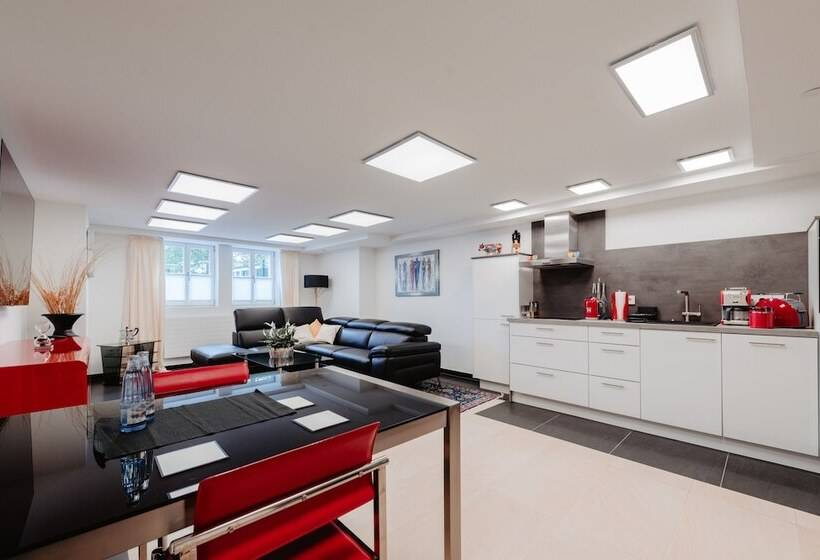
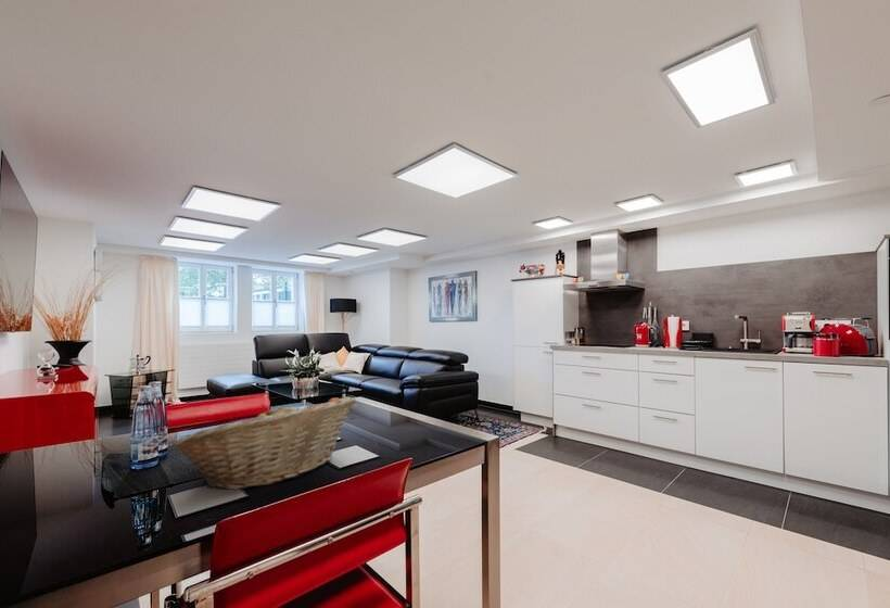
+ fruit basket (275, 432)
